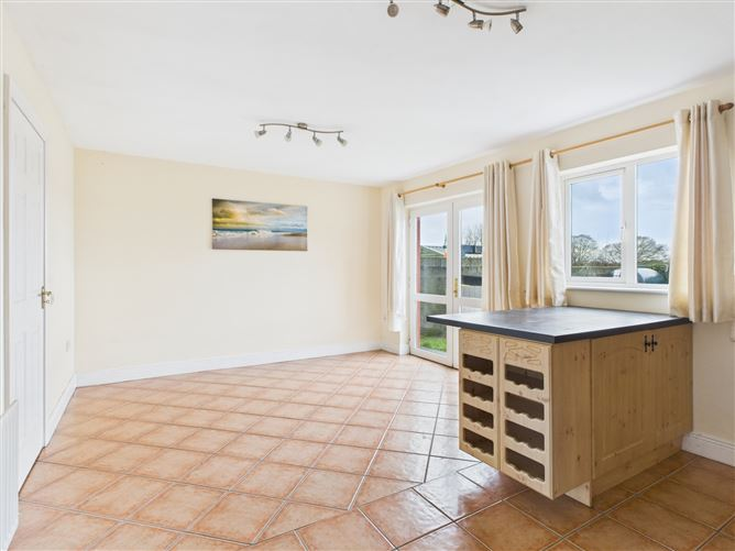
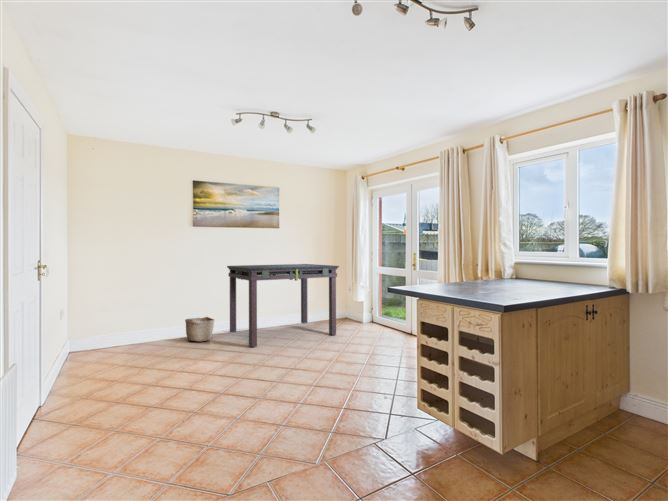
+ dining table (301, 299)
+ basket (199, 328)
